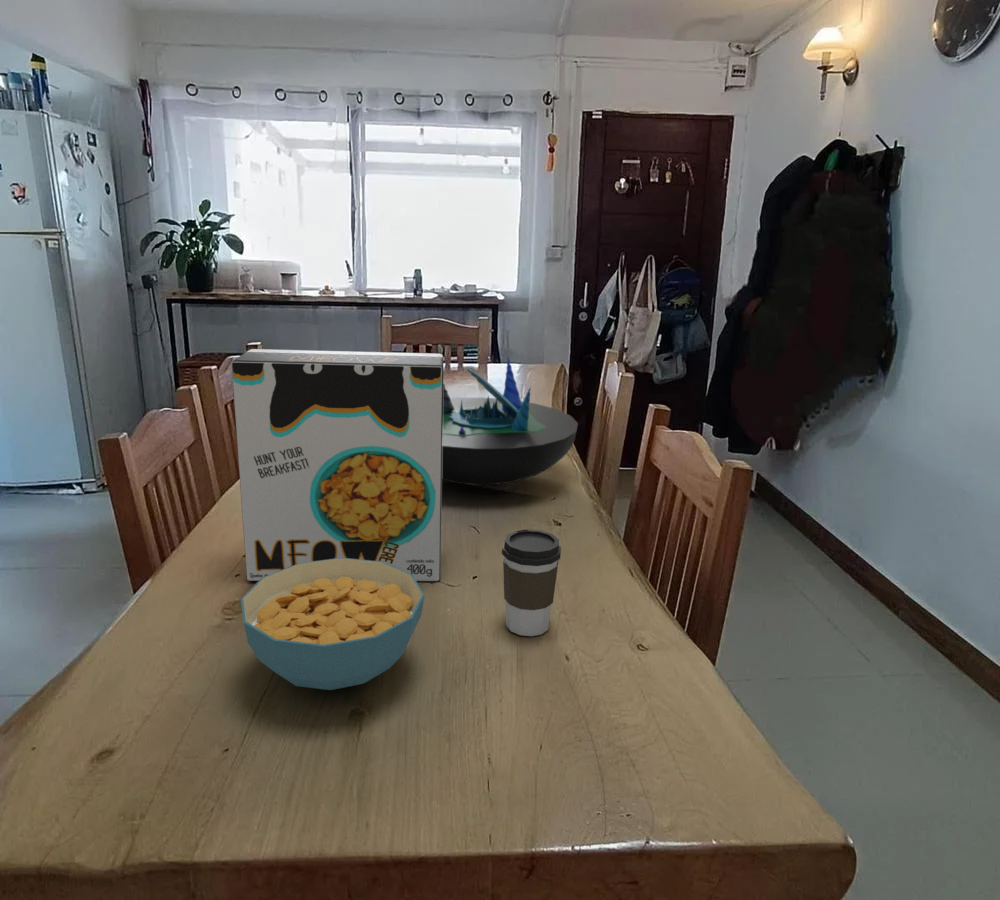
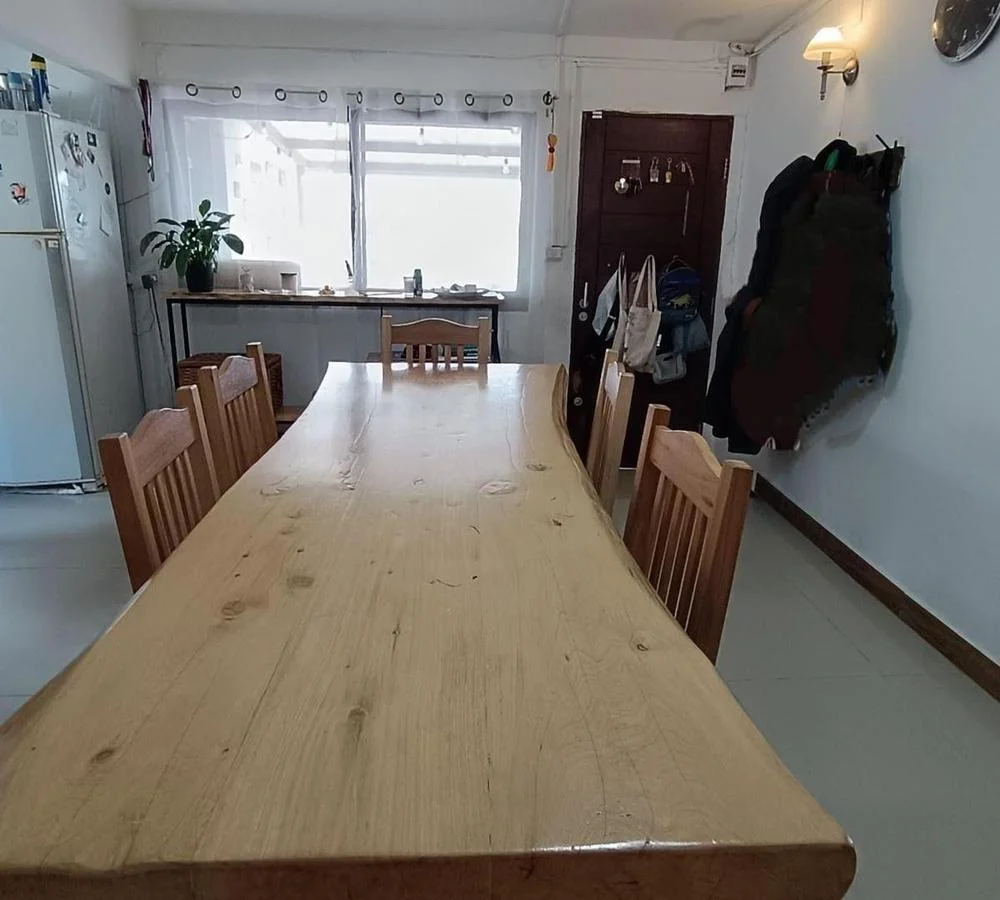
- cereal bowl (335, 635)
- coffee cup (529, 583)
- cereal box (345, 466)
- decorative bowl (480, 421)
